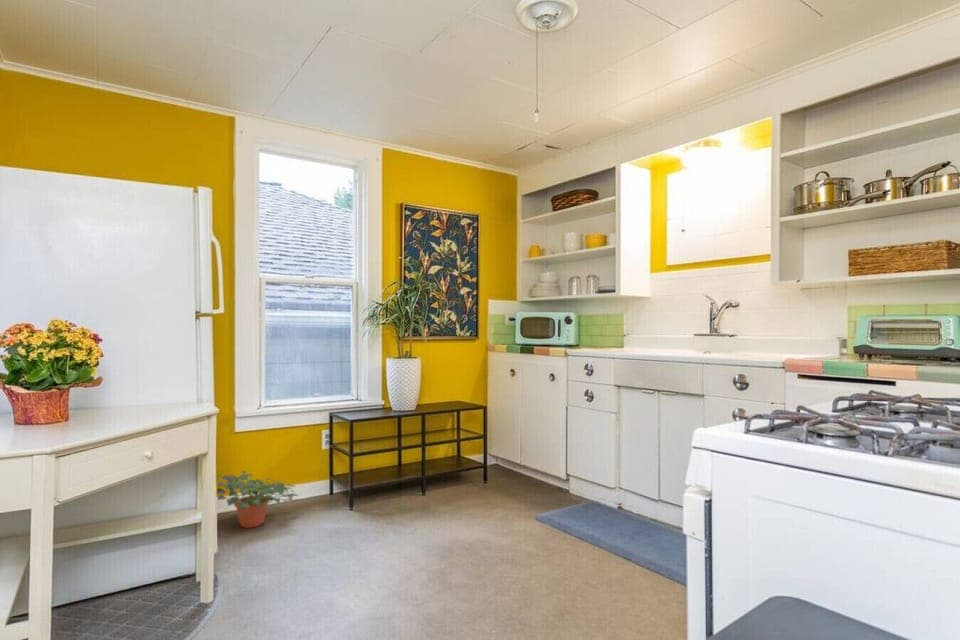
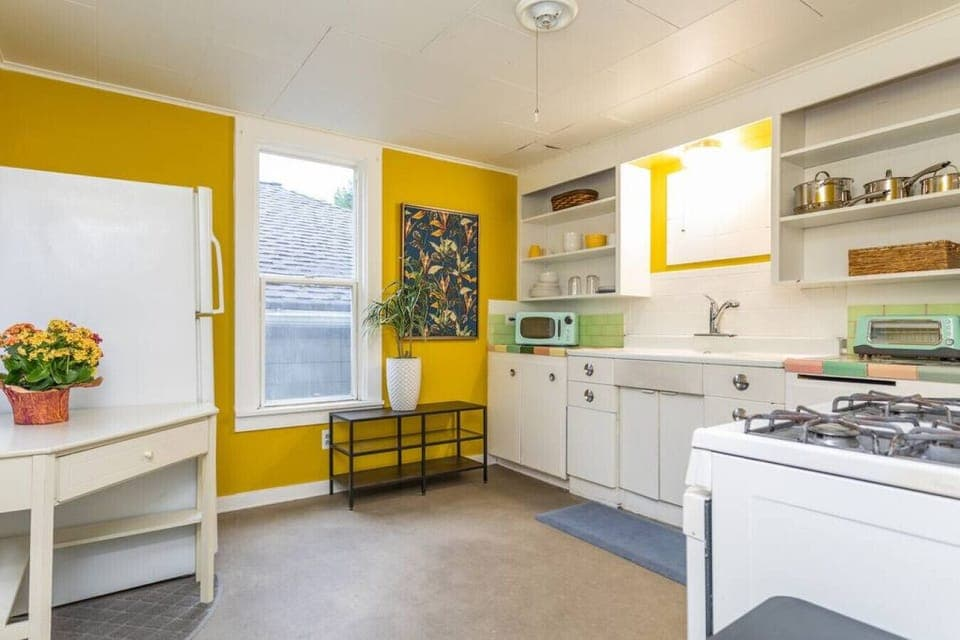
- potted plant (257, 498)
